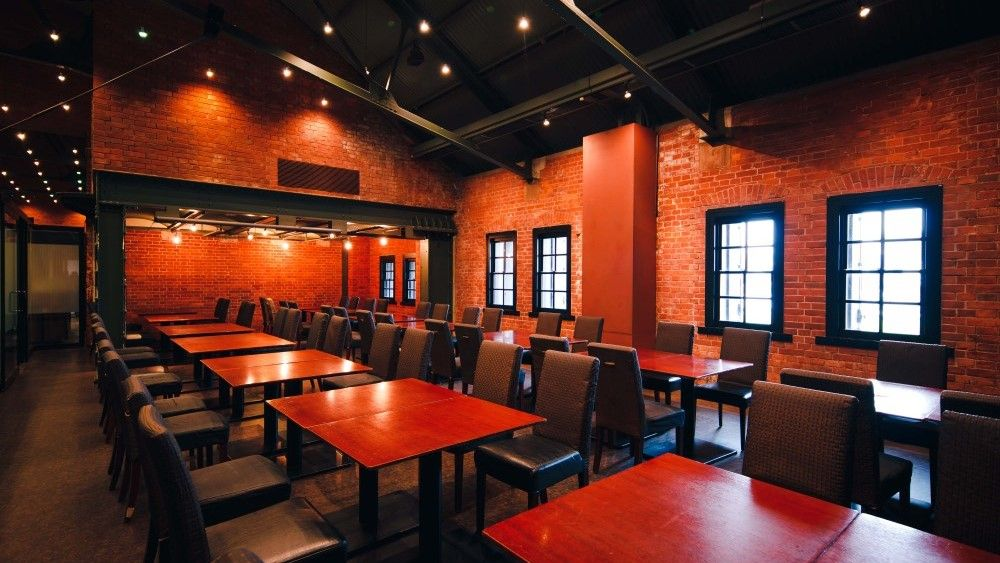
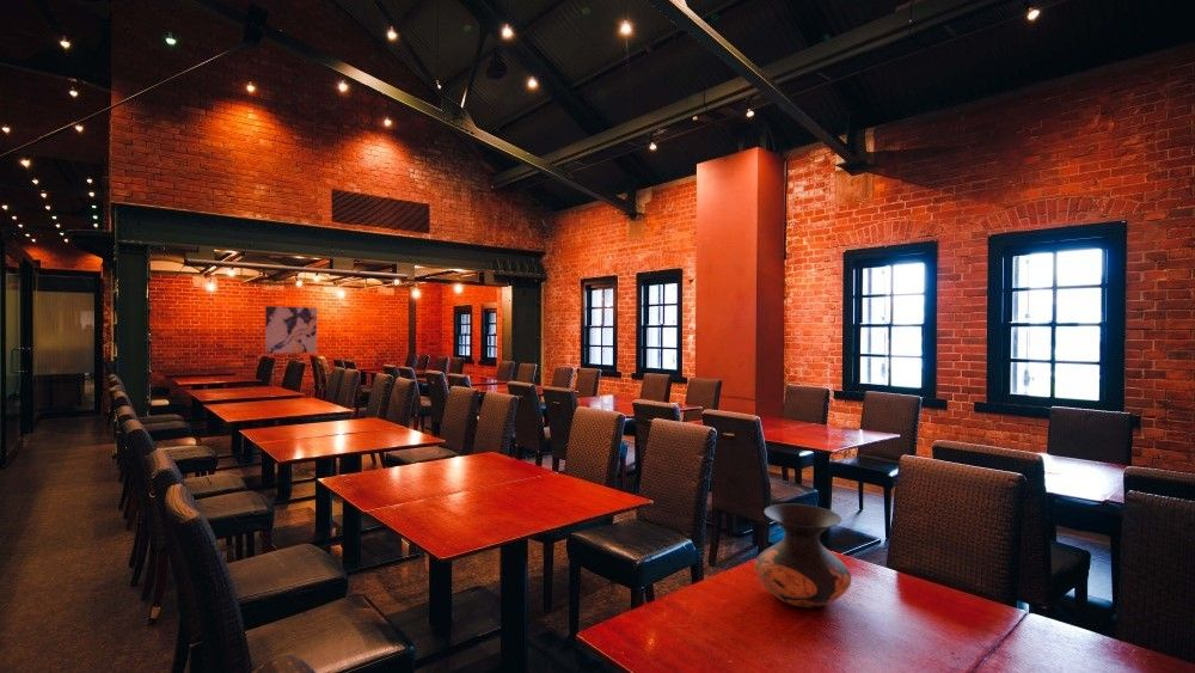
+ wall art (292, 329)
+ vase (801, 556)
